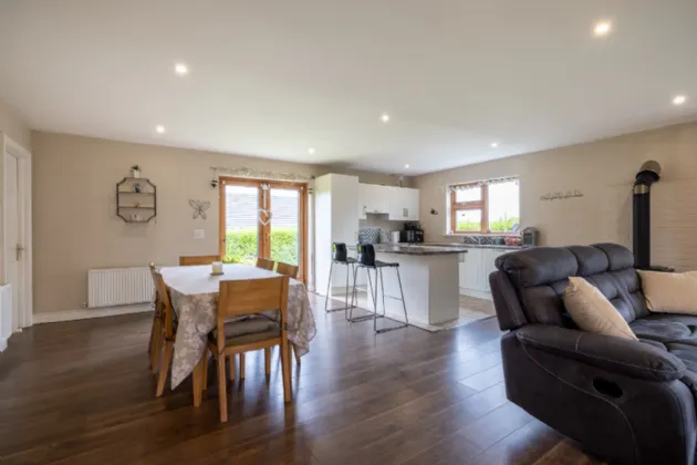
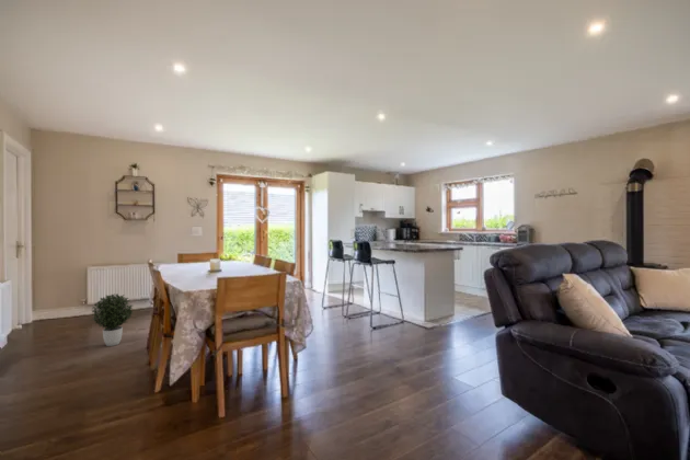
+ potted plant (112, 319)
